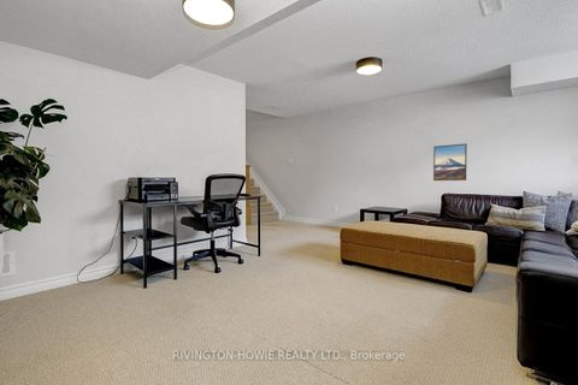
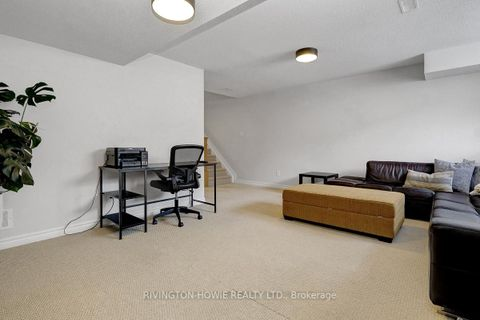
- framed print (449, 162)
